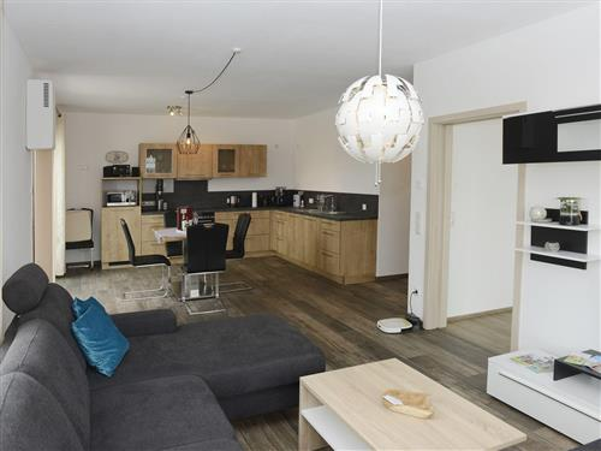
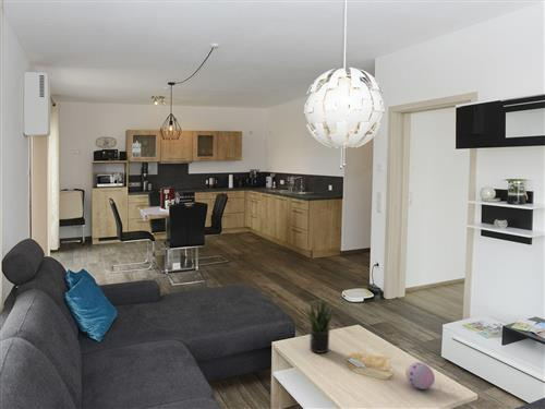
+ potted plant (318, 325)
+ decorative egg (419, 375)
